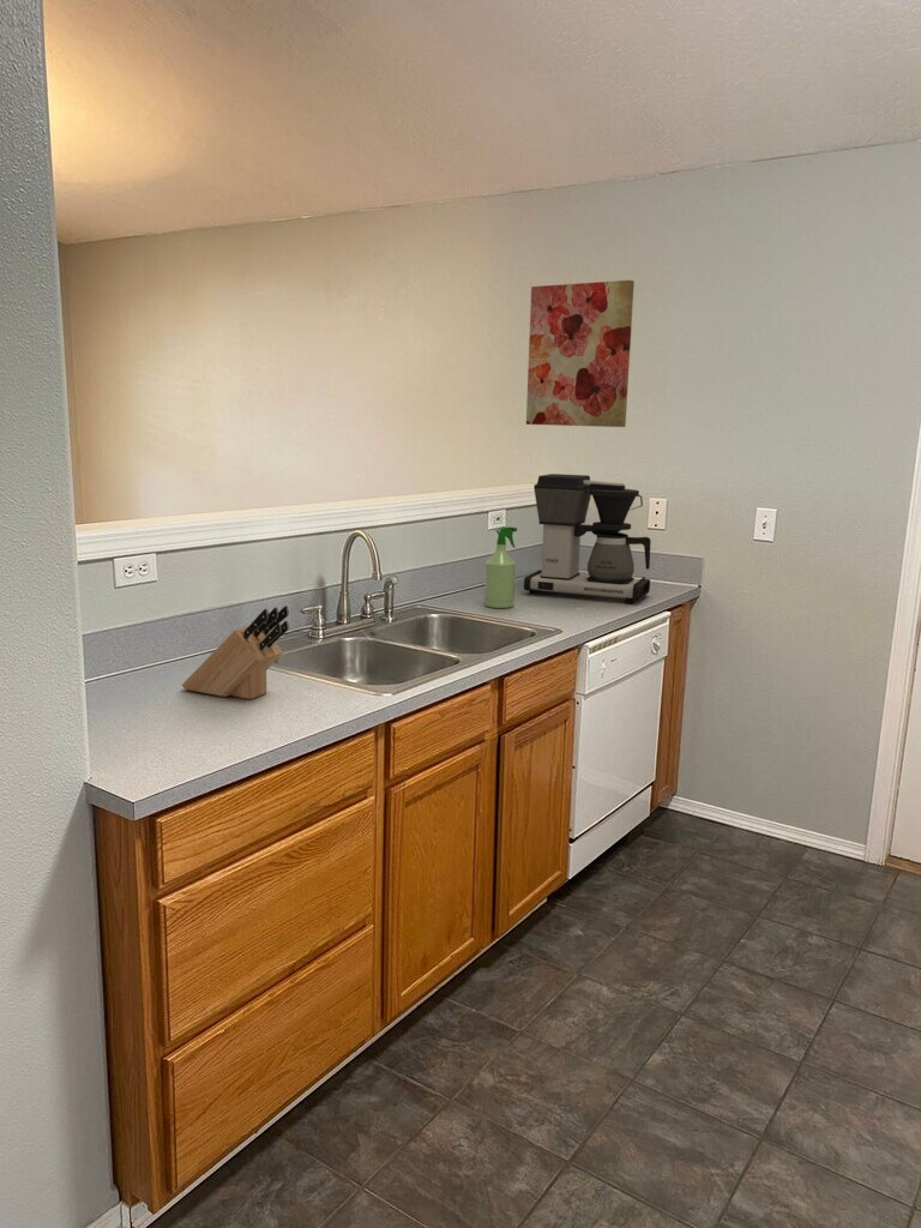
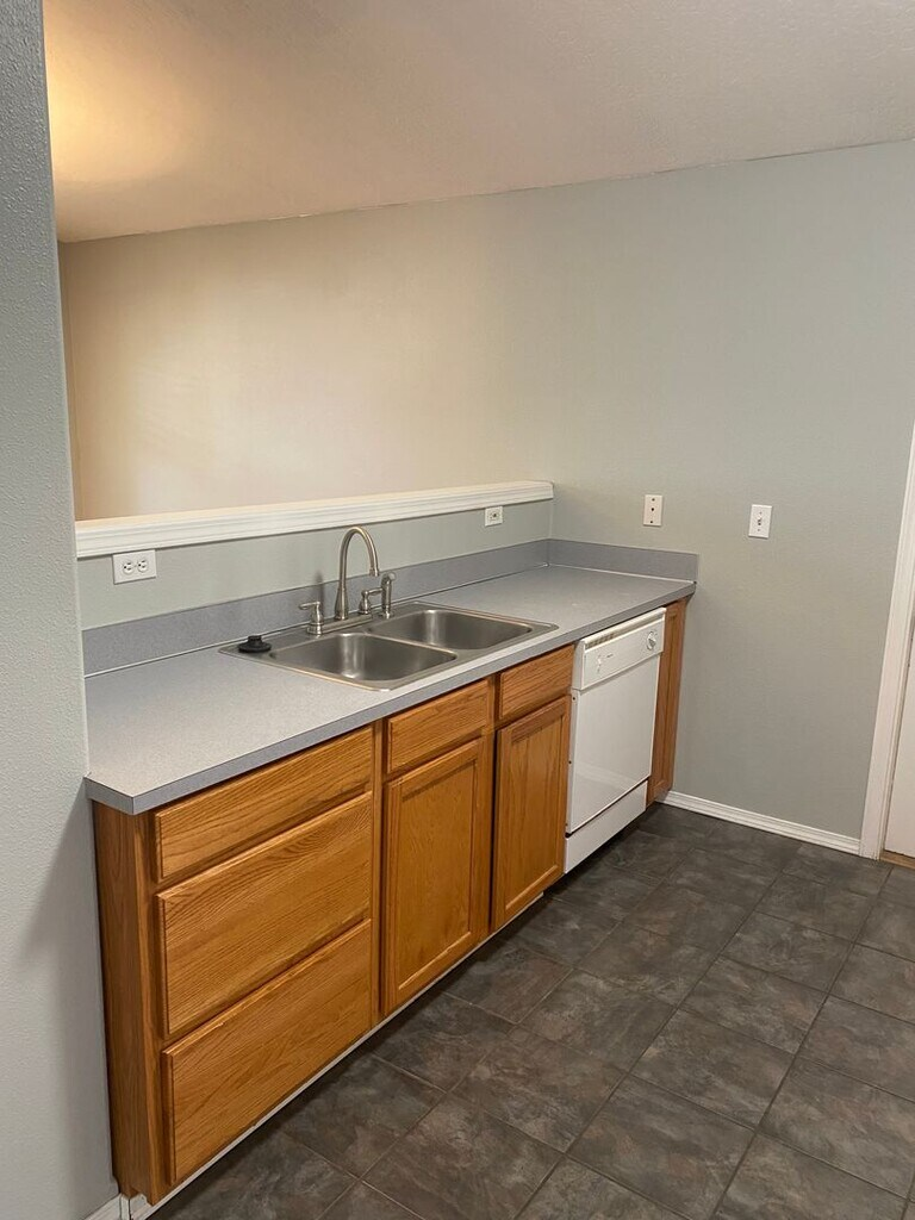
- coffee maker (594, 534)
- wall art (577, 355)
- spray bottle (500, 566)
- knife block (237, 646)
